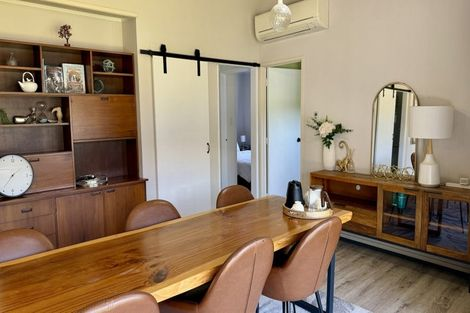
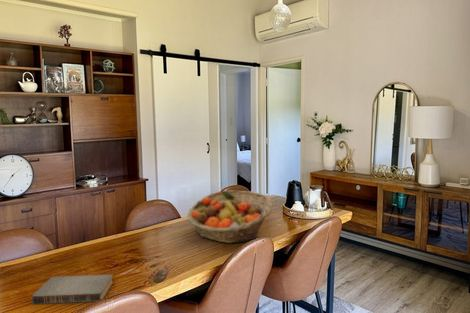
+ book (75, 288)
+ fruit basket (229, 214)
